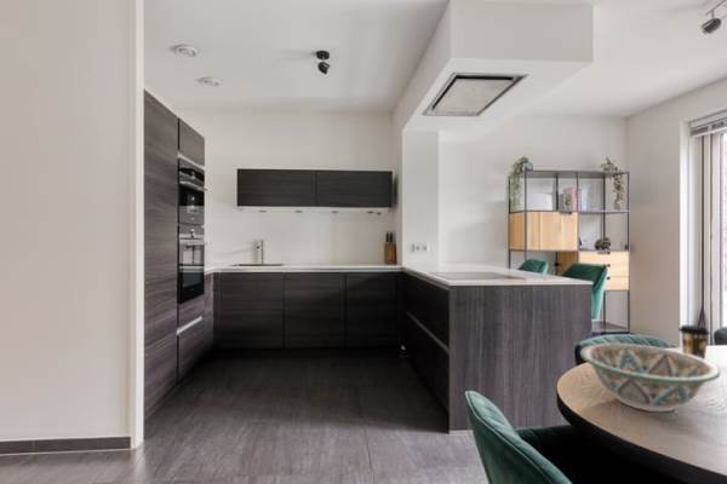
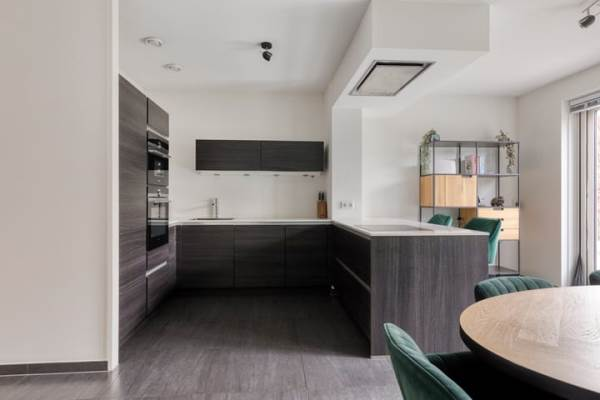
- decorative bowl (643, 379)
- coffee cup (693, 345)
